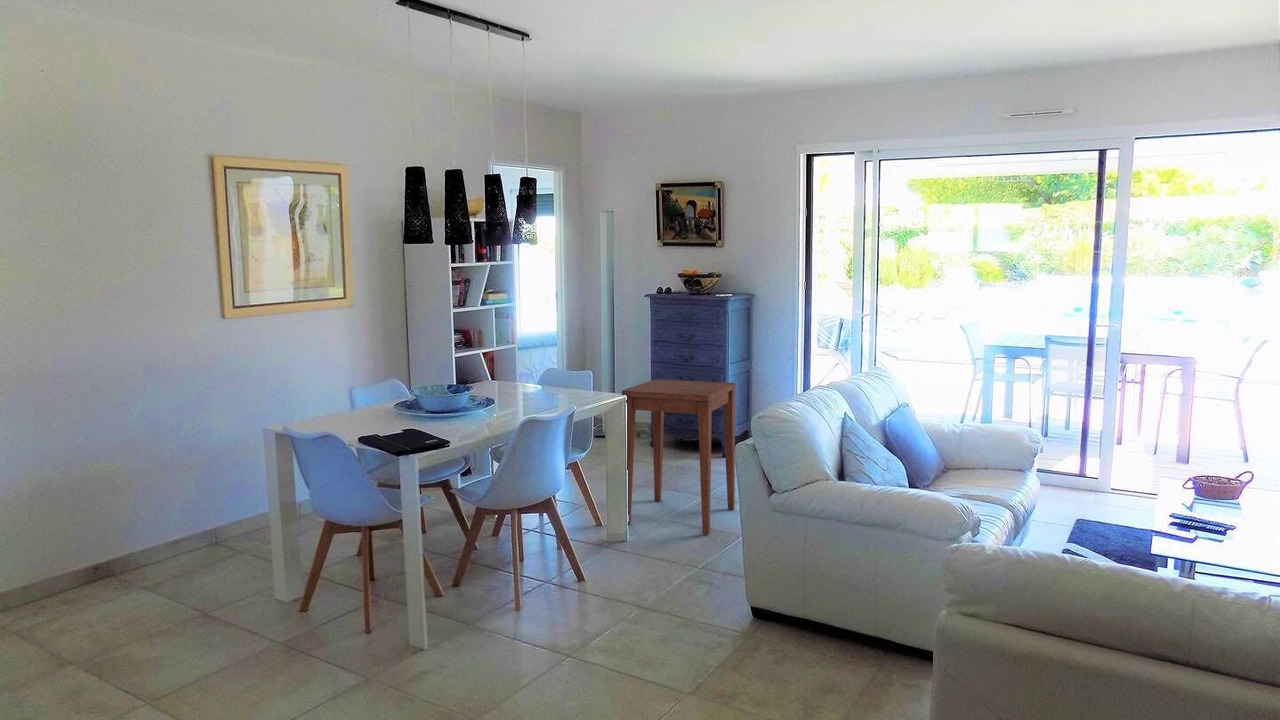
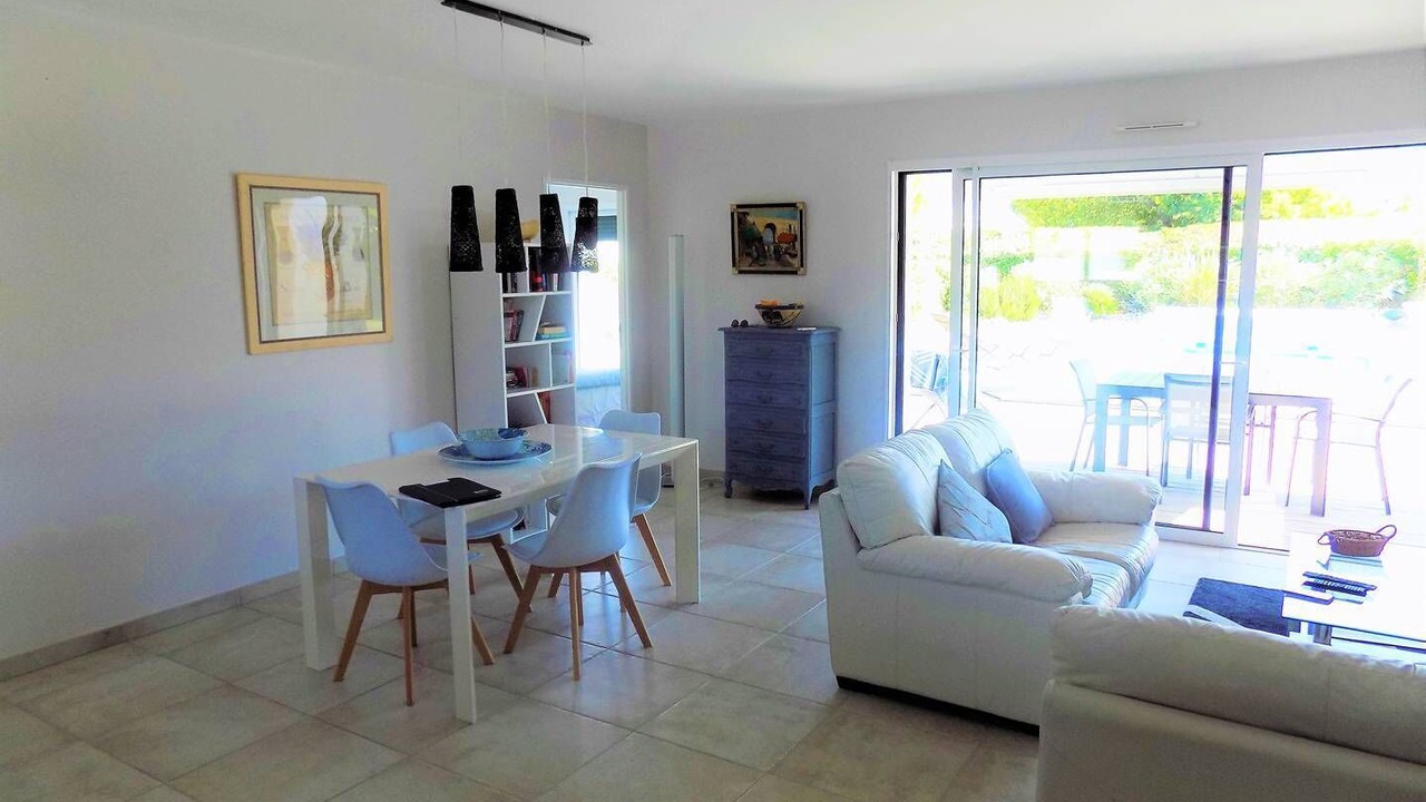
- side table (662, 452)
